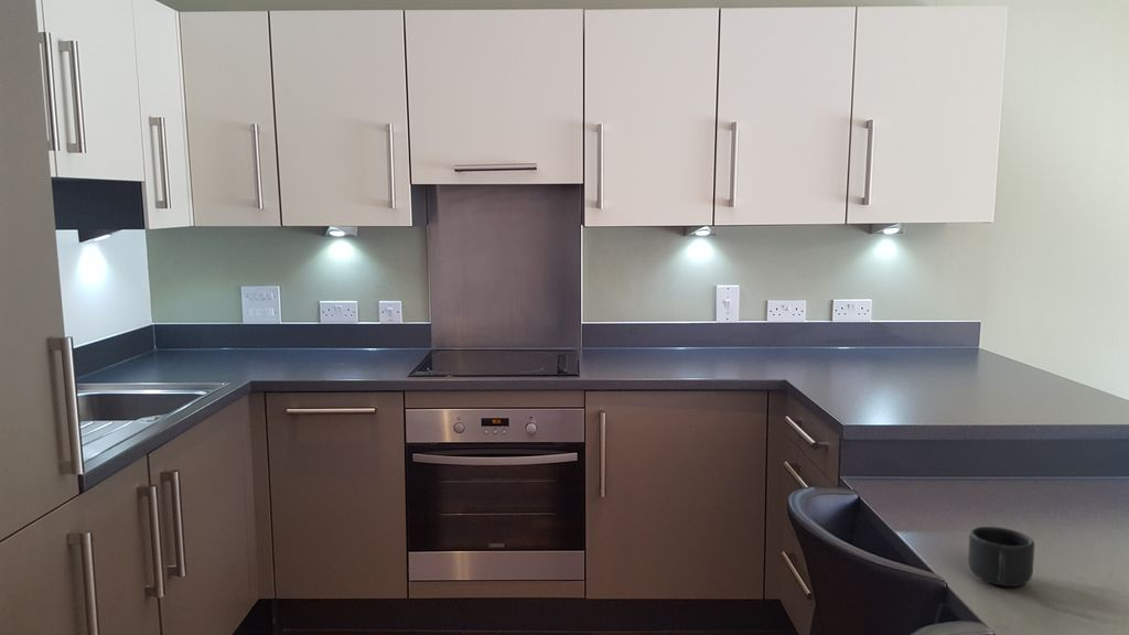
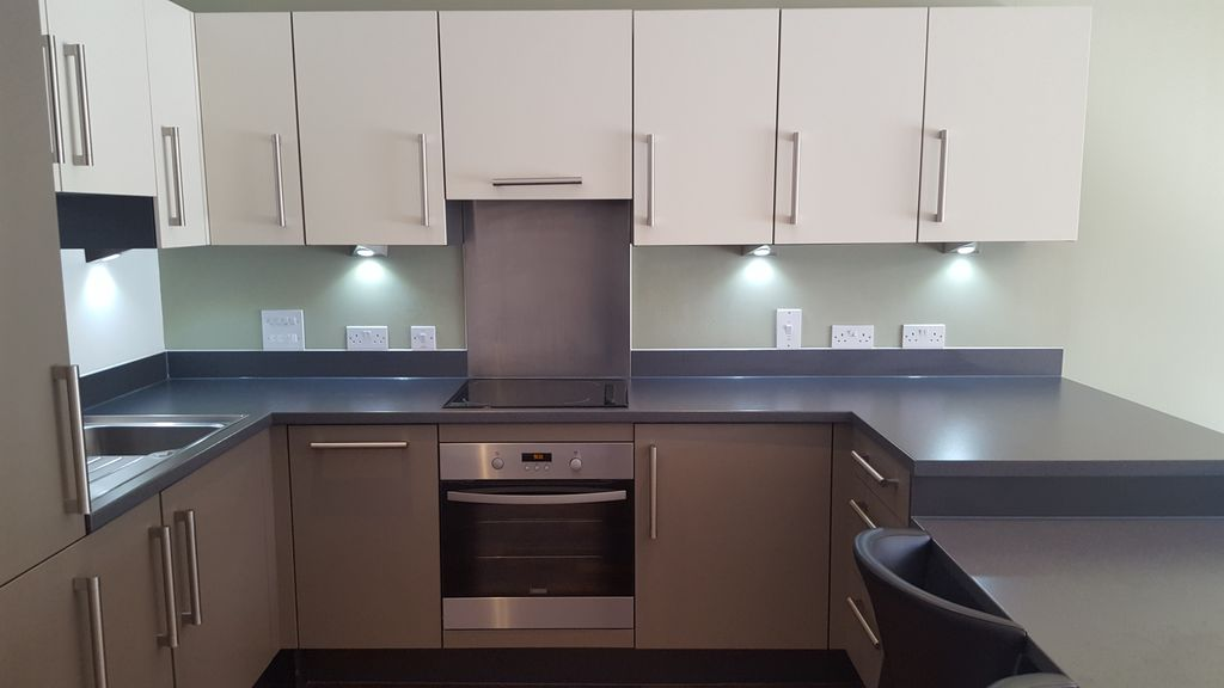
- mug (1000, 561)
